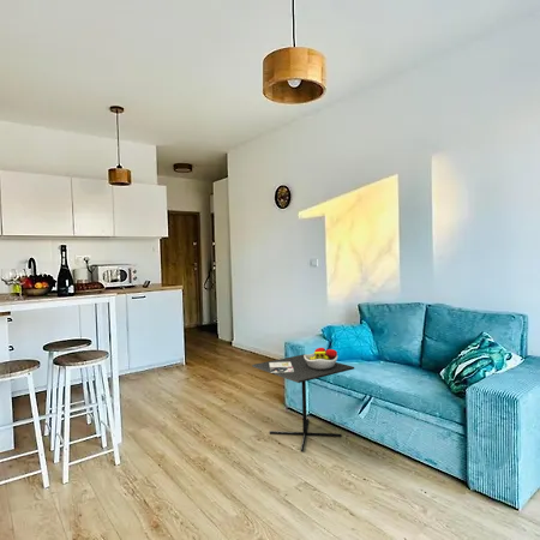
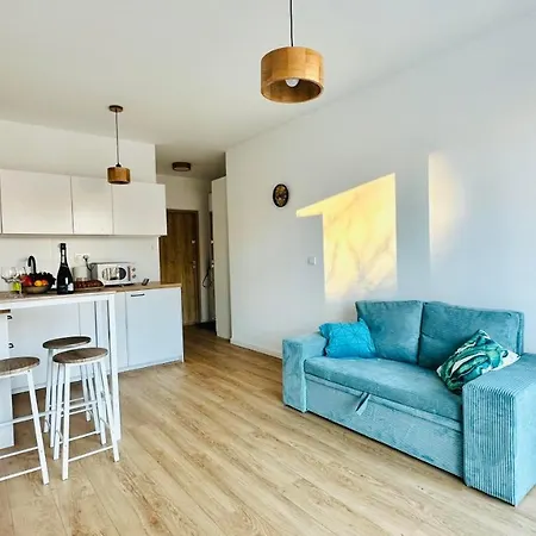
- kitchen table (302, 391)
